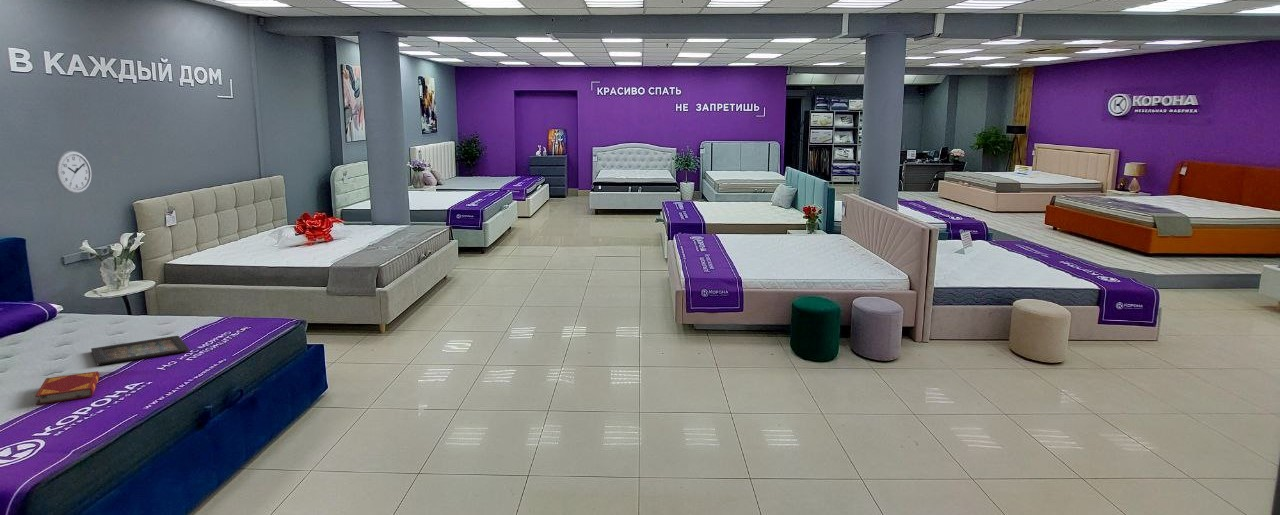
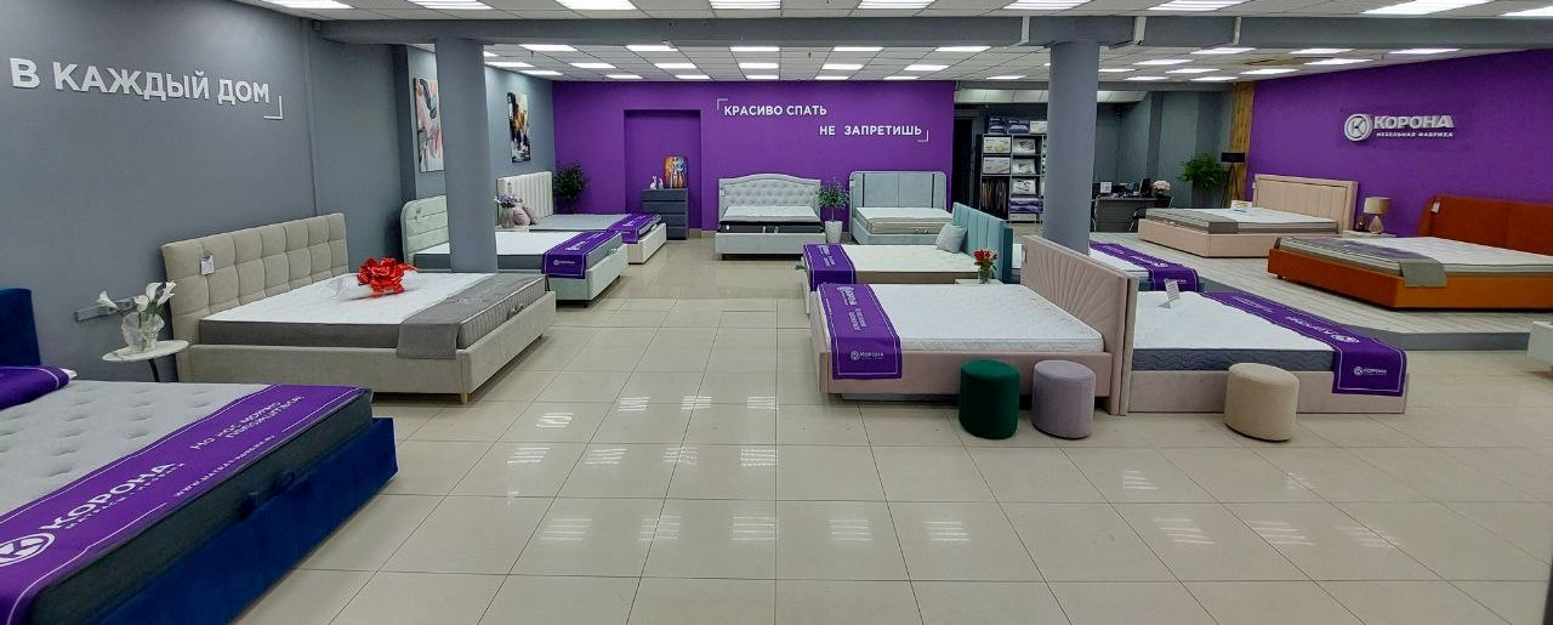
- wall clock (74, 172)
- hardback book (69, 387)
- icon panel (140, 349)
